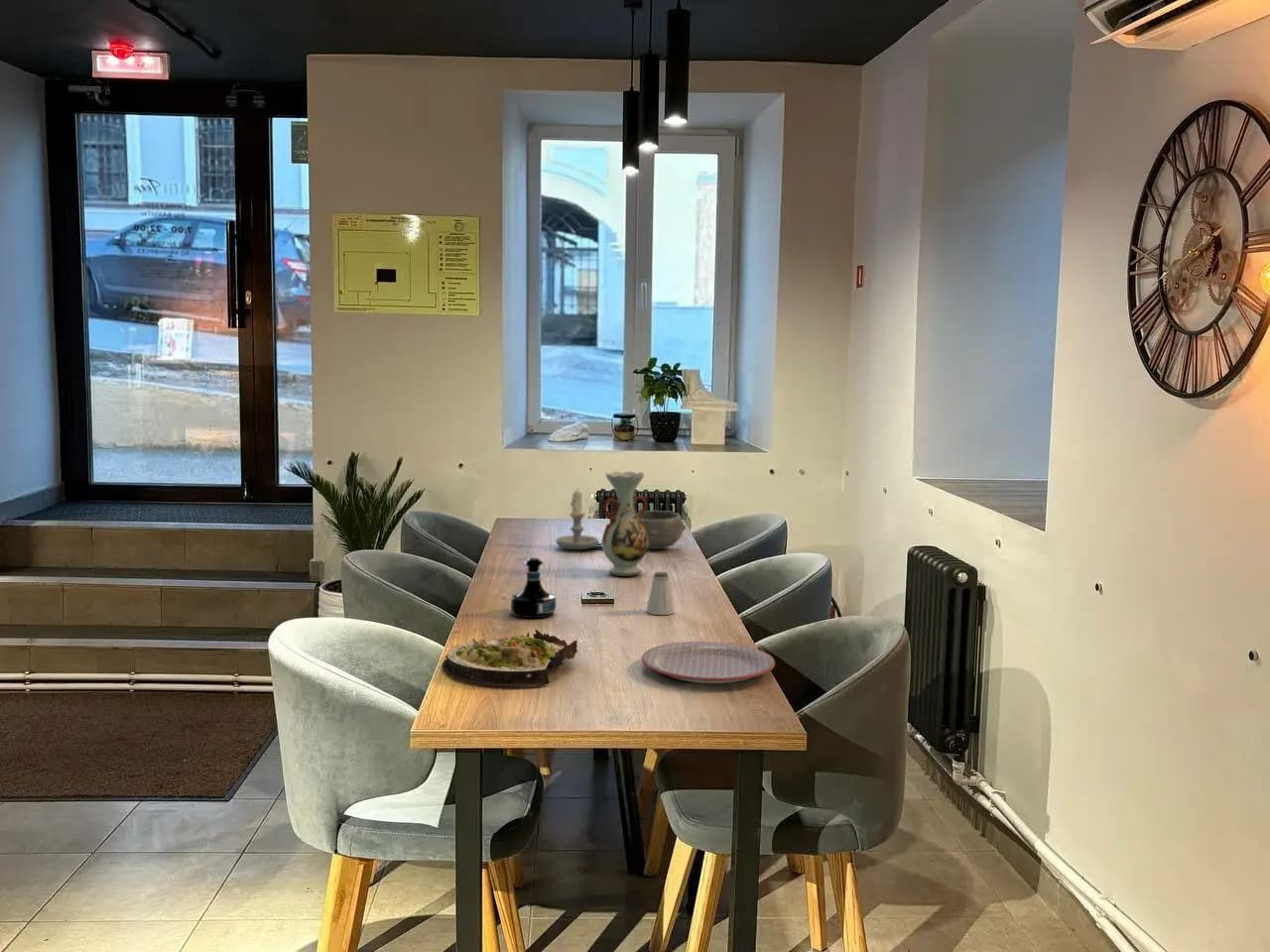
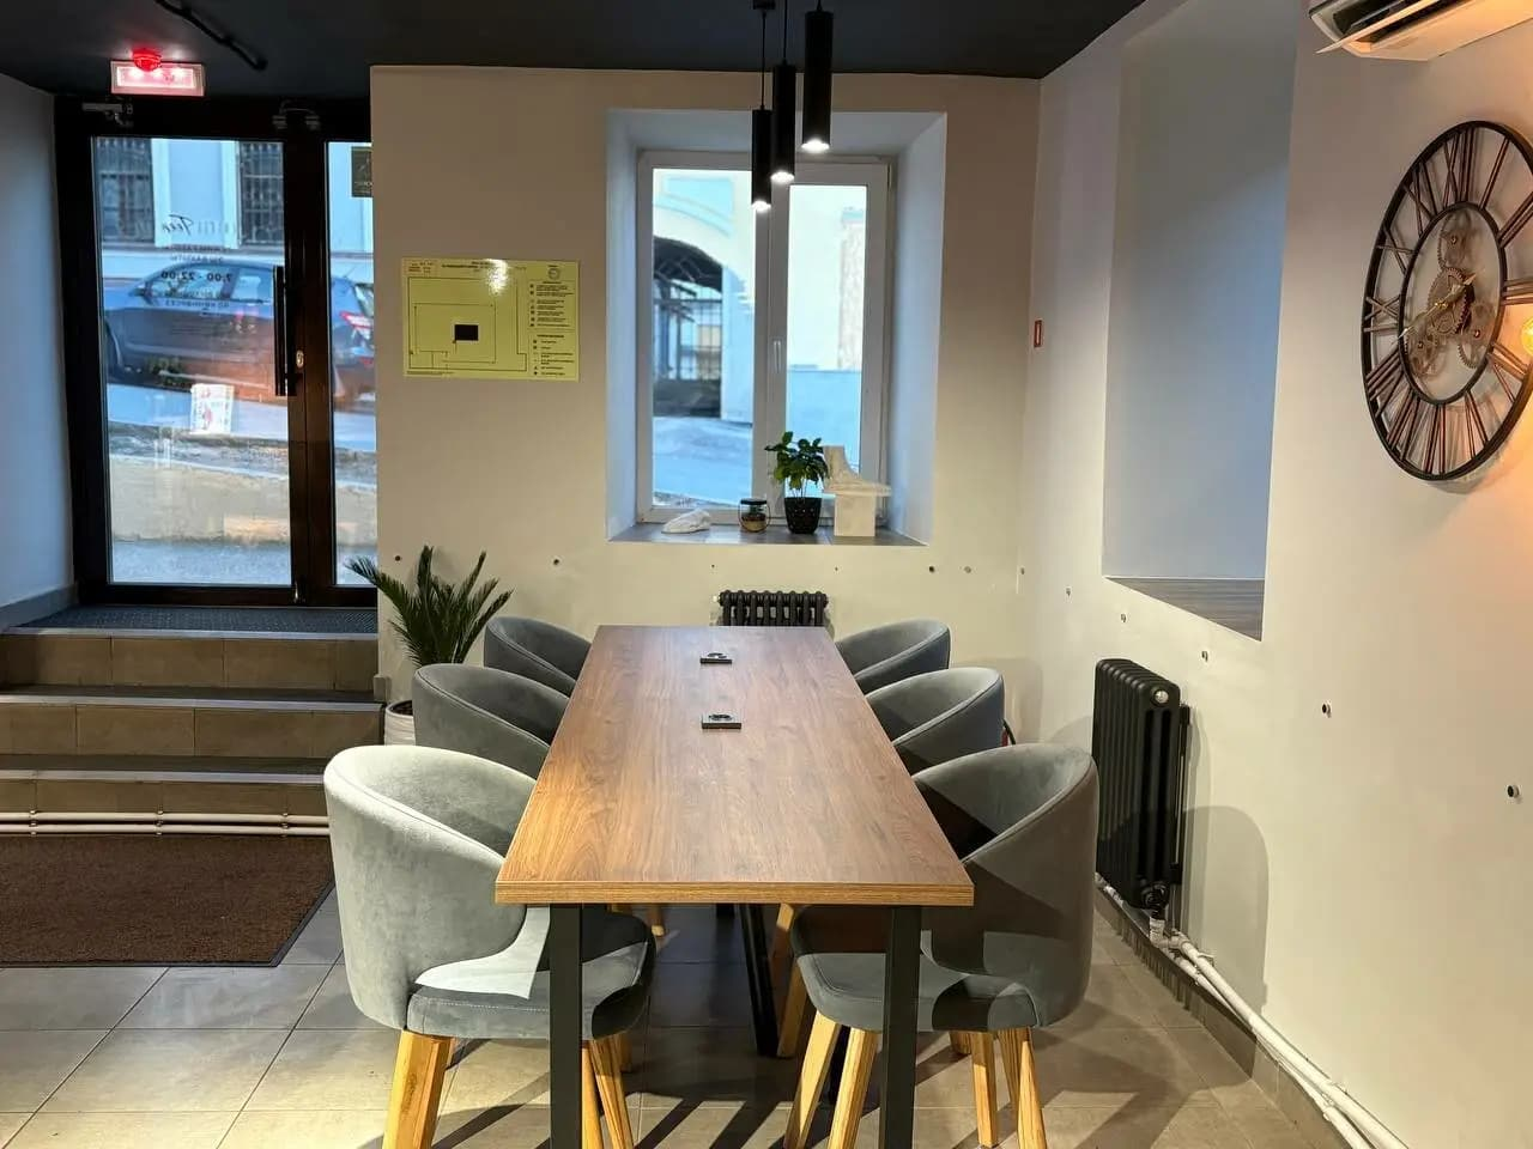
- saltshaker (660, 592)
- plate (707, 663)
- bowl (656, 531)
- candle (576, 518)
- salad plate (507, 653)
- vase (625, 524)
- tequila bottle (533, 586)
